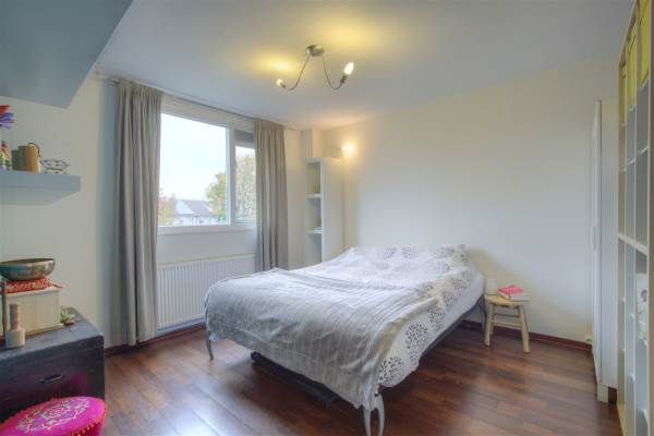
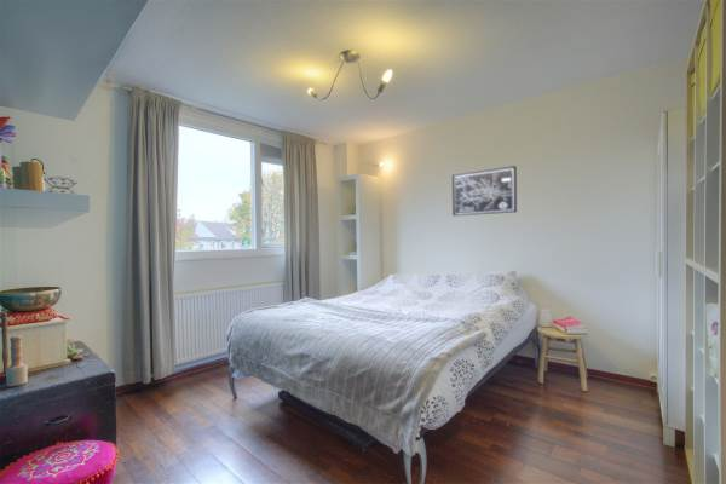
+ wall art (482, 192)
